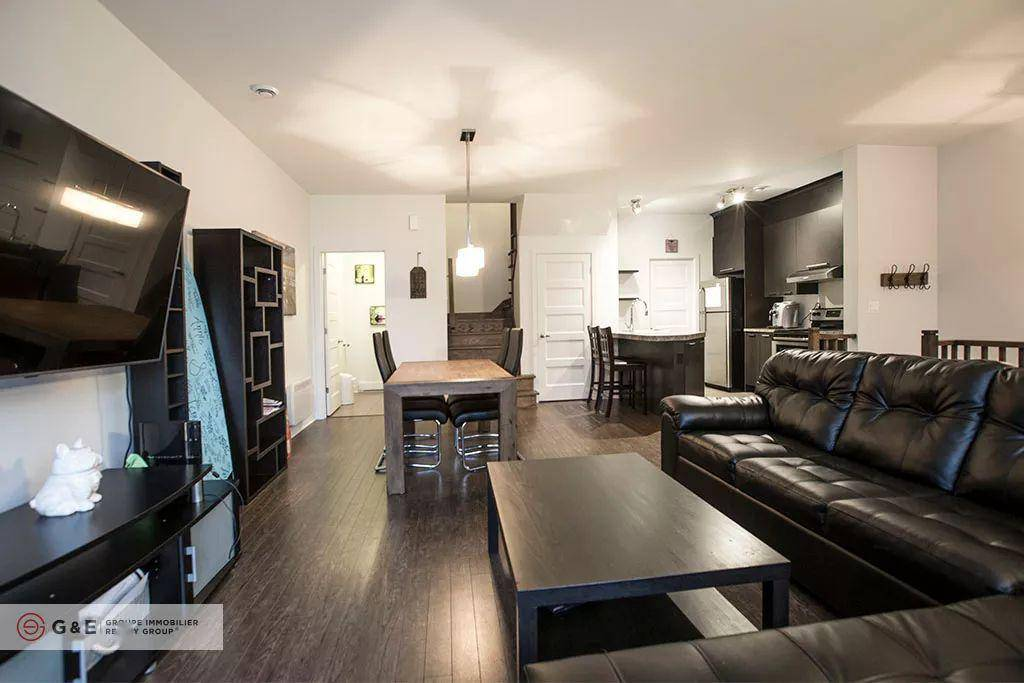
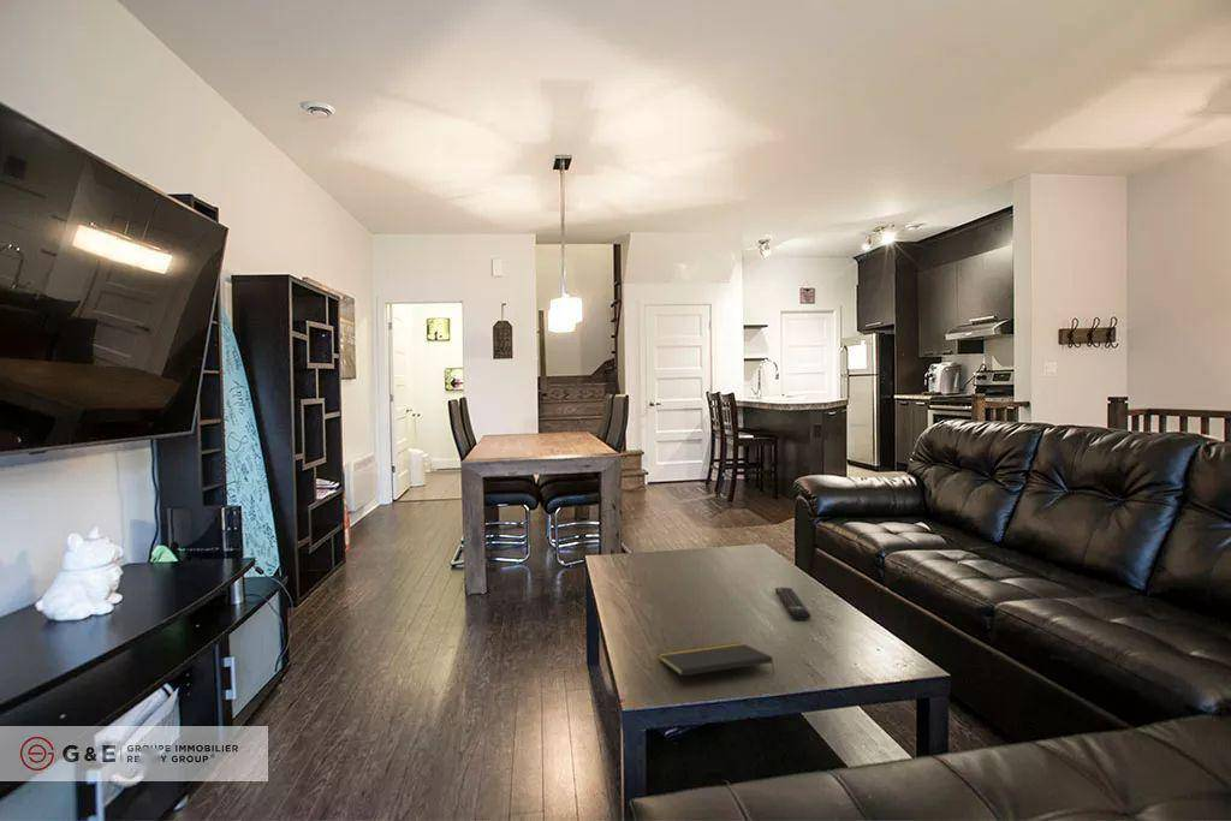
+ remote control (791, 602)
+ notepad (713, 658)
